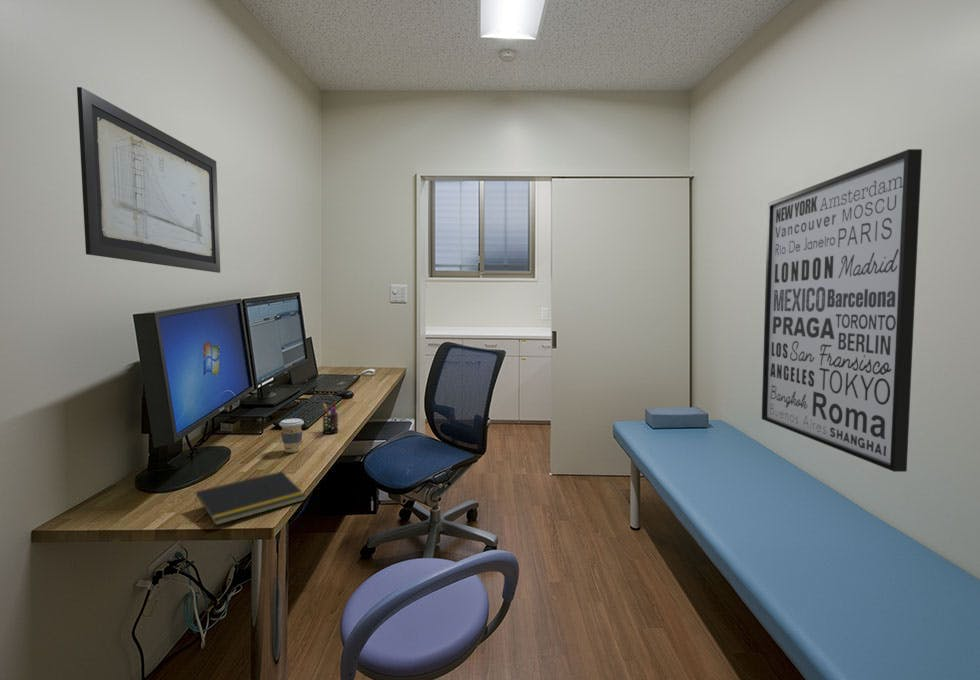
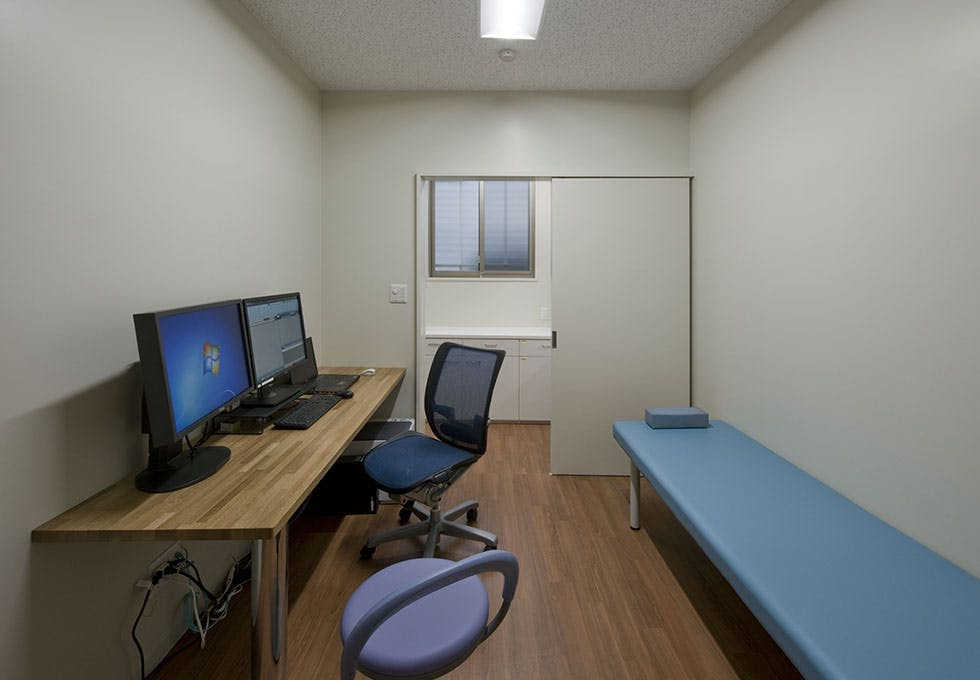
- notepad (252, 495)
- wall art (824, 312)
- wall art (163, 198)
- coffee cup (292, 435)
- pen holder (332, 416)
